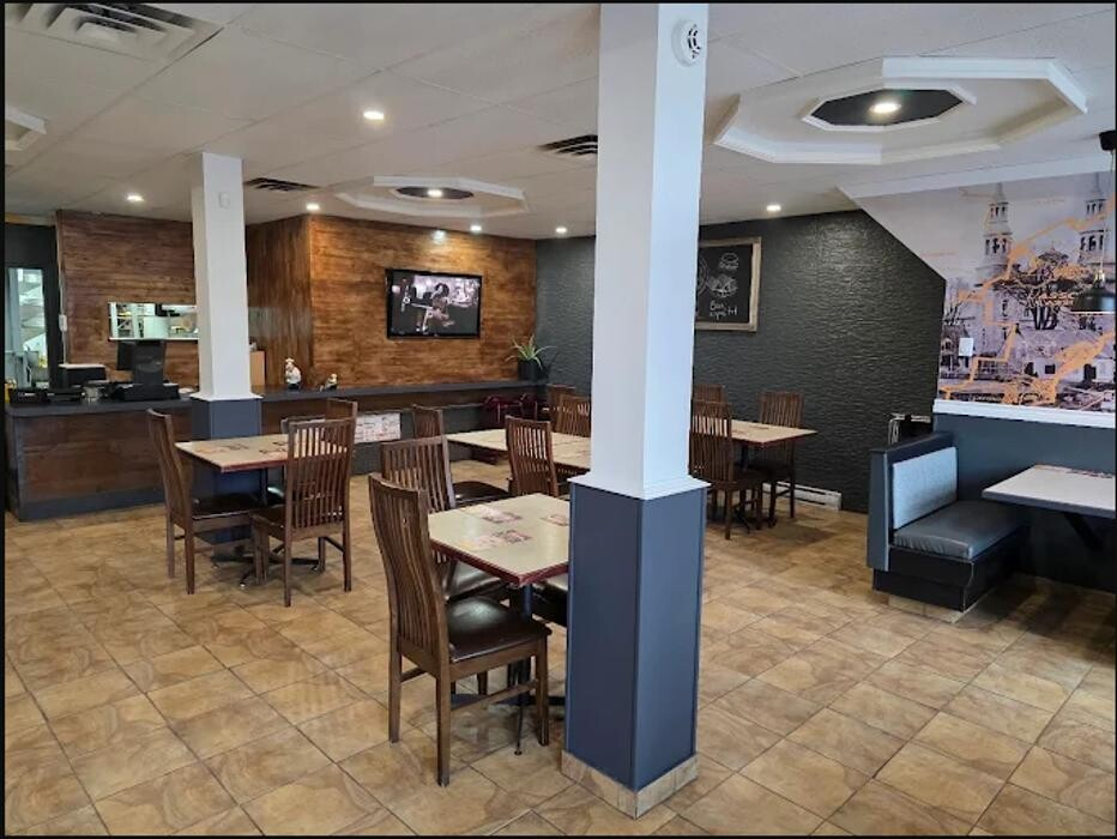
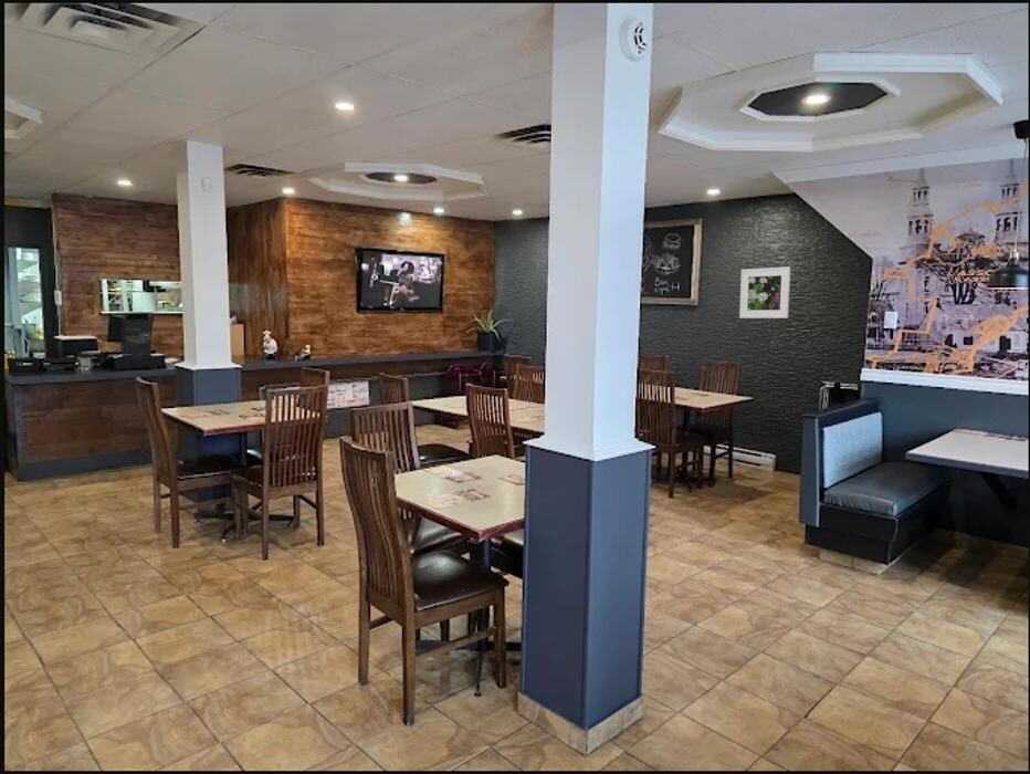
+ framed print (764, 293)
